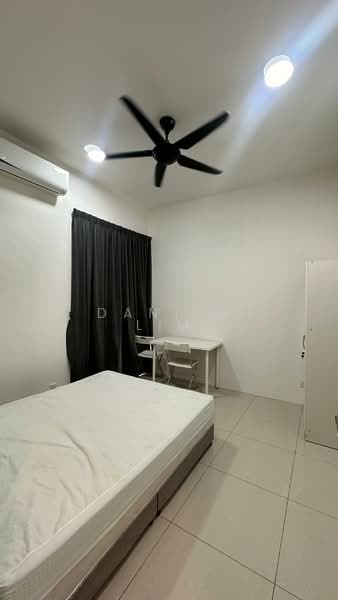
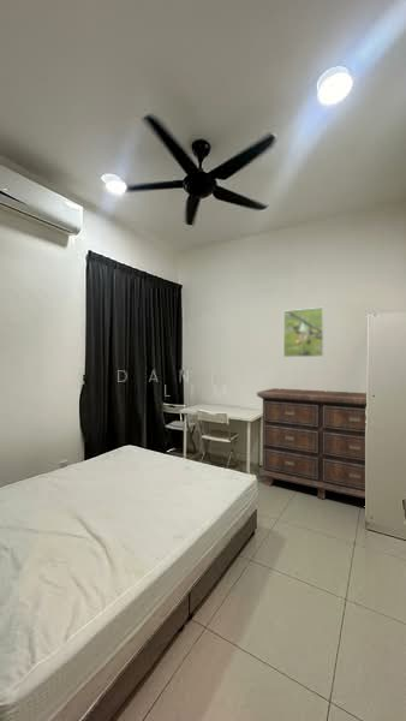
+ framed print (303, 333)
+ dresser (324, 441)
